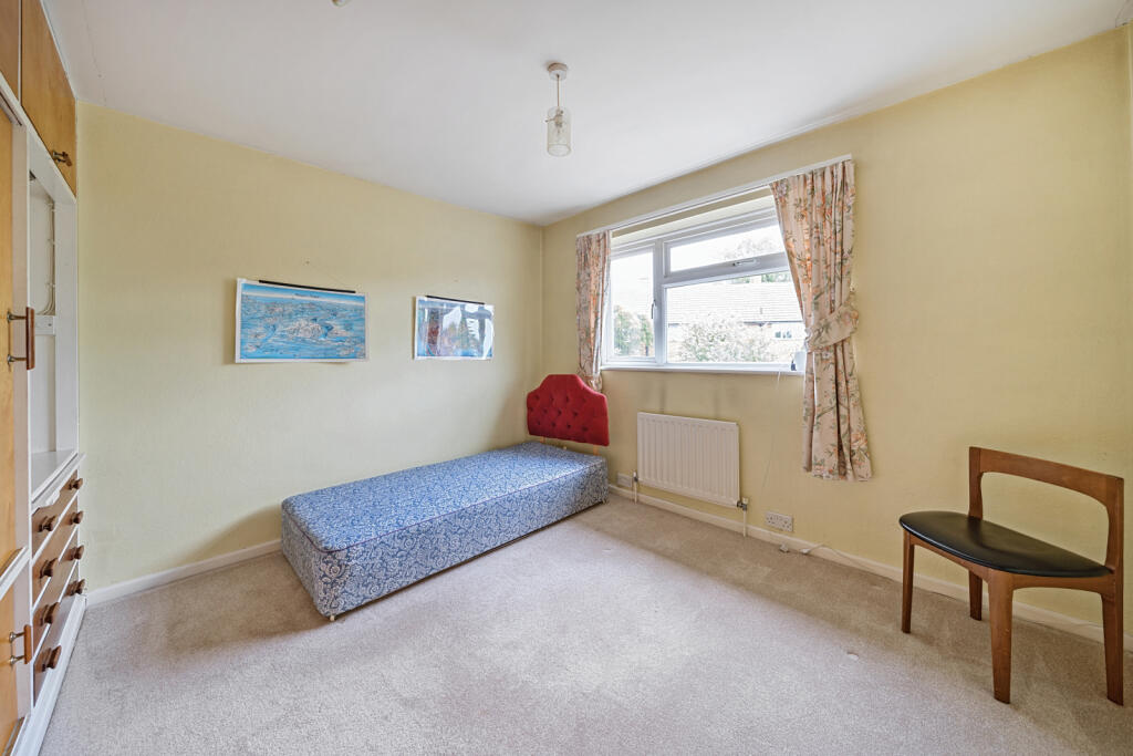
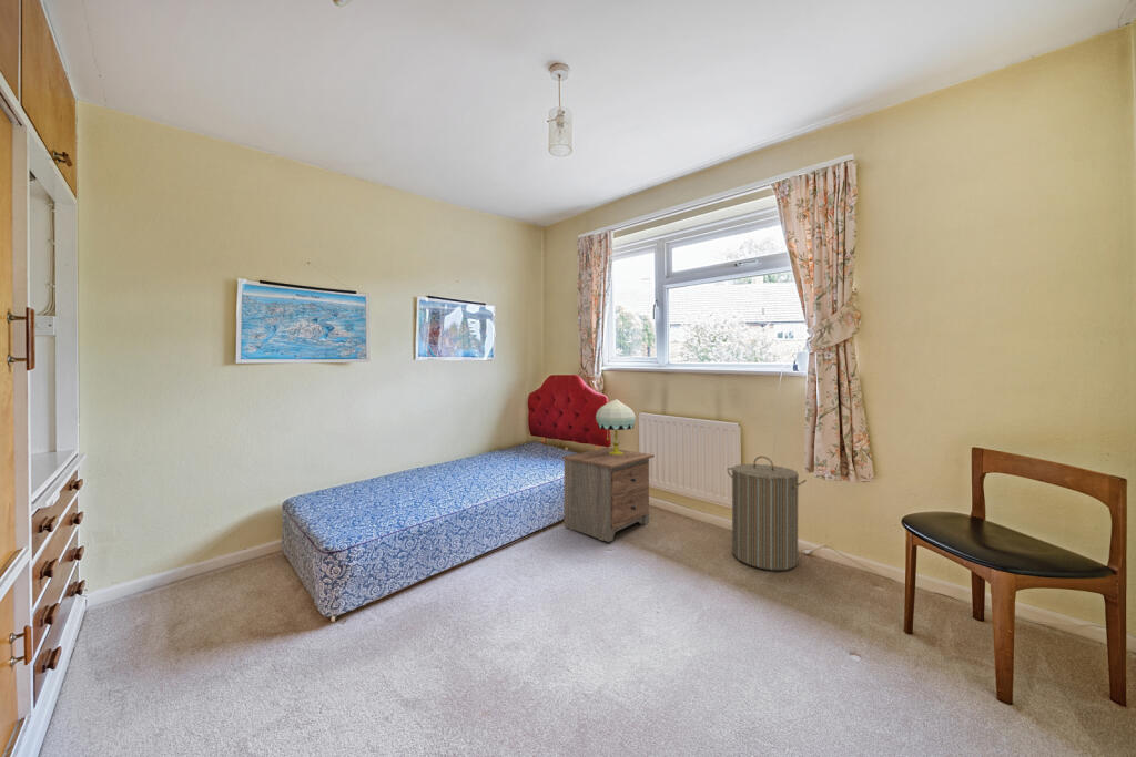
+ laundry hamper (763, 507)
+ nightstand (609, 490)
+ table lamp (616, 426)
